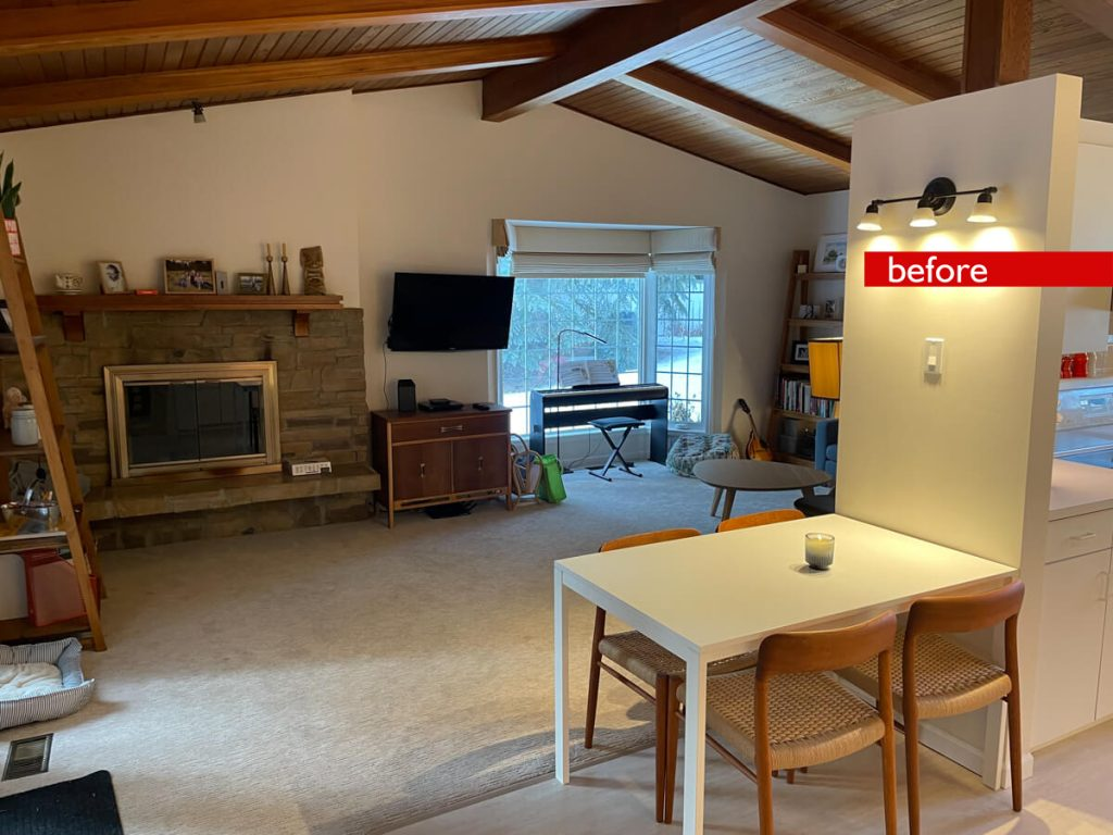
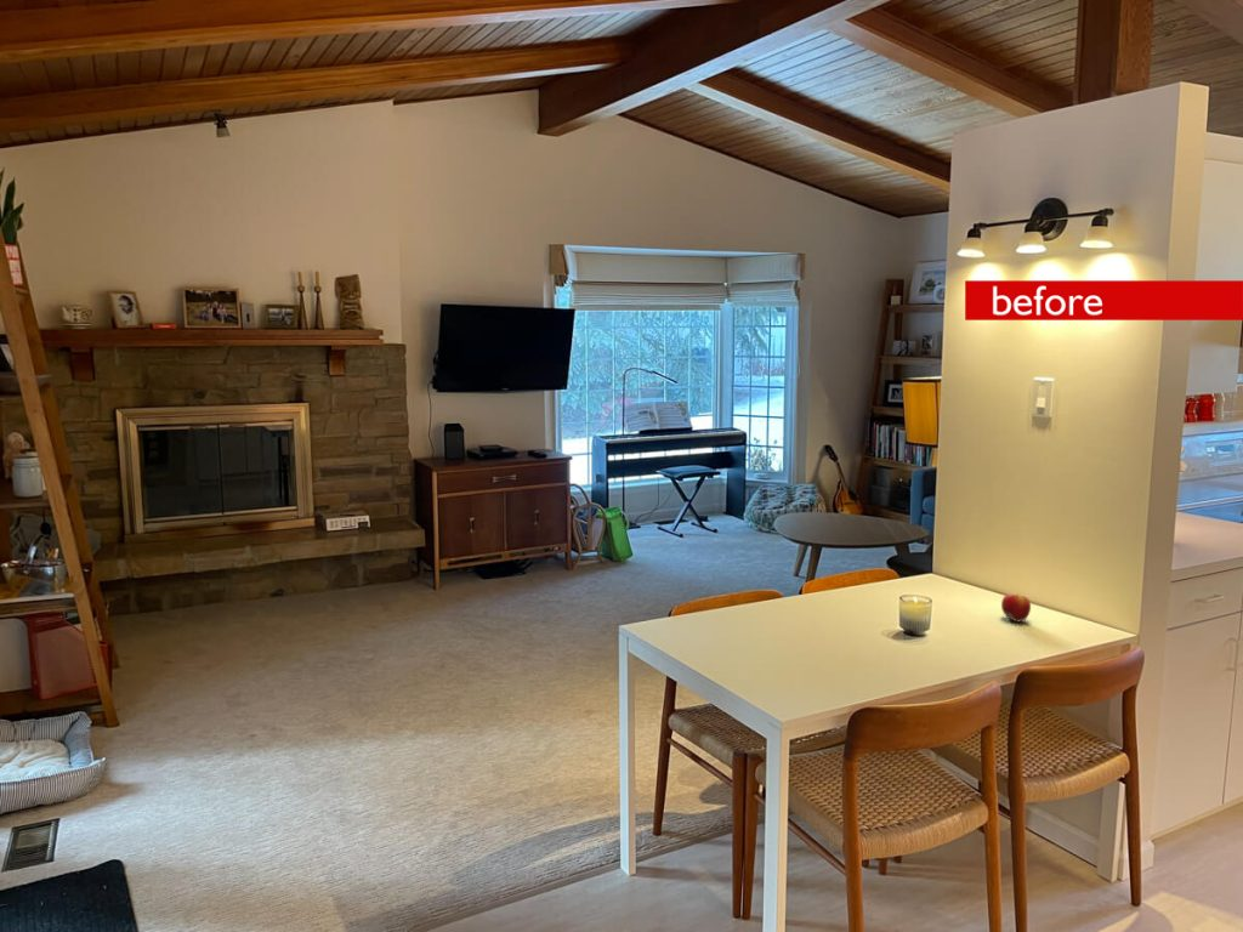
+ apple (1016, 607)
